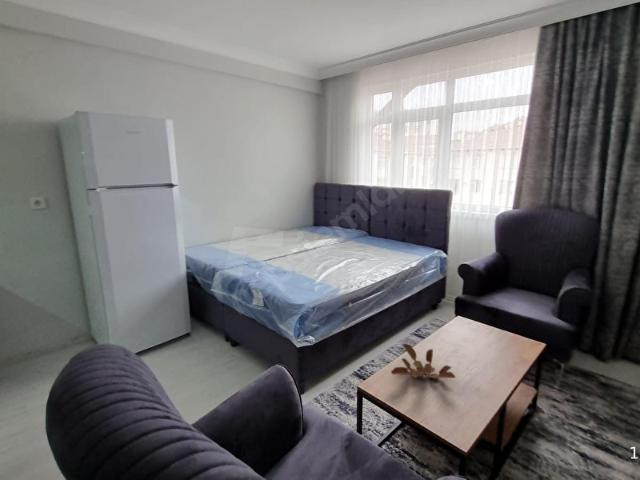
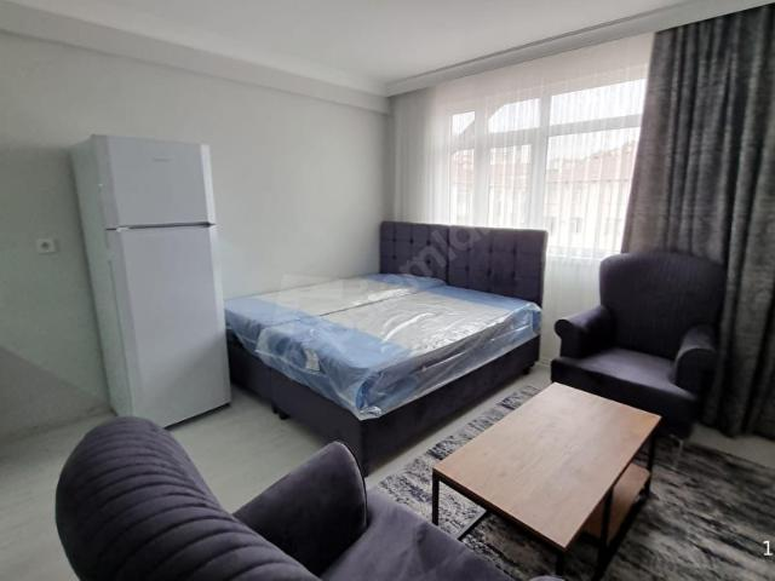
- plant (421, 368)
